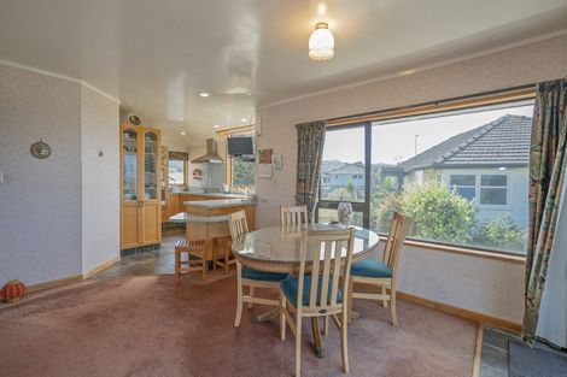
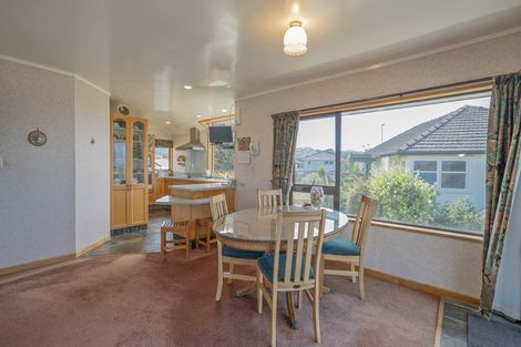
- lantern (12, 285)
